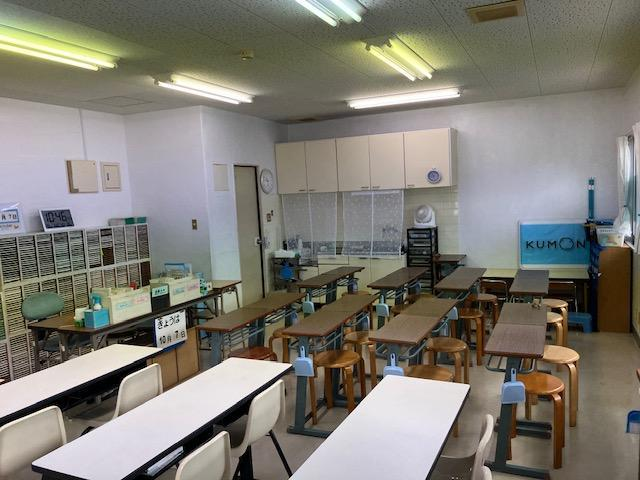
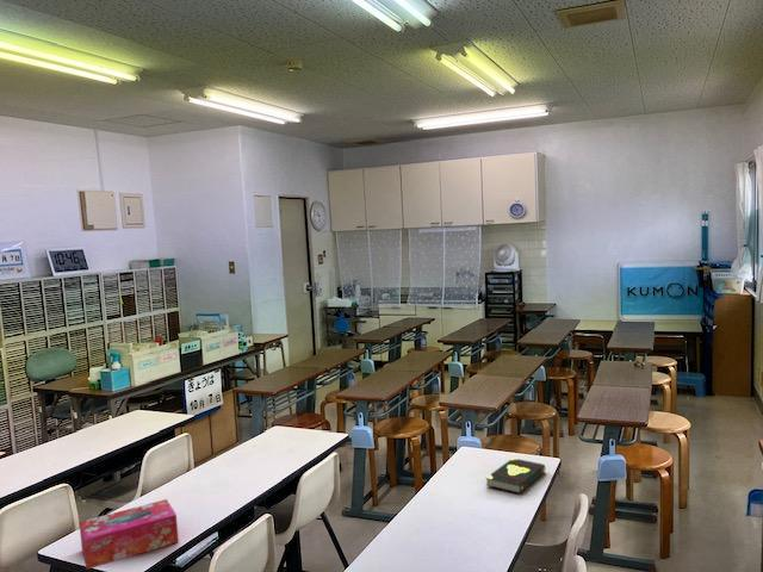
+ tissue box (129, 531)
+ book (516, 474)
